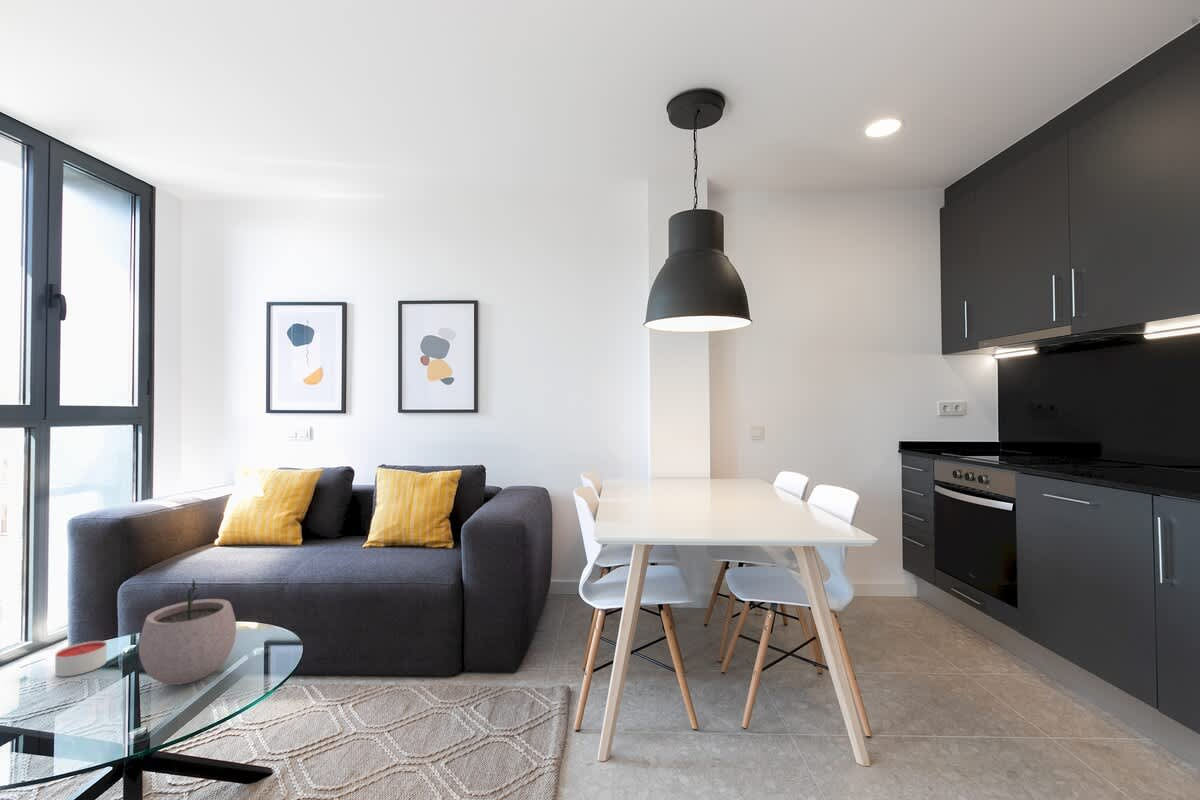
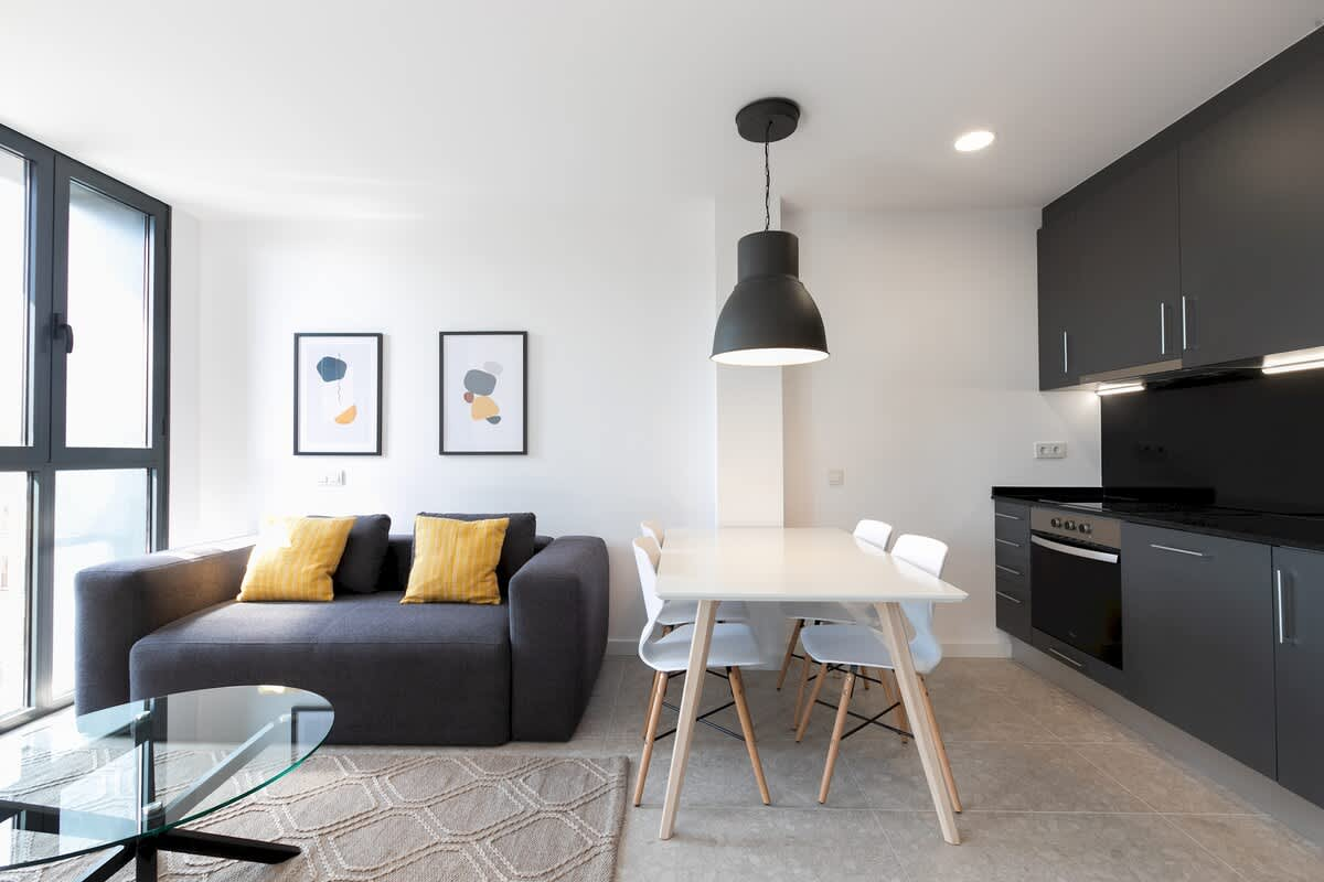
- plant pot (189, 629)
- candle (81, 657)
